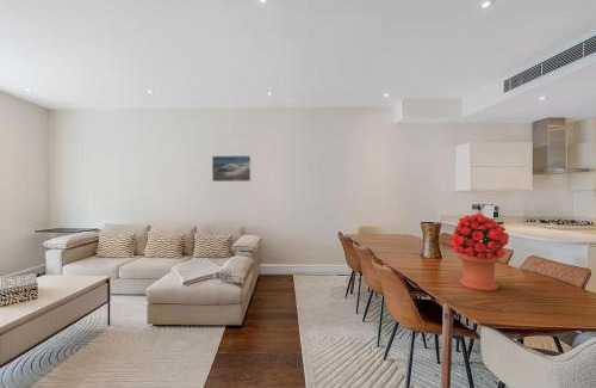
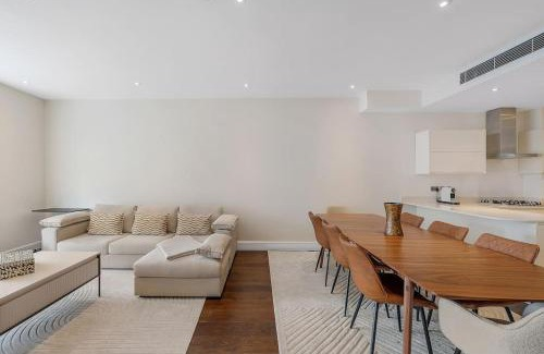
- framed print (231, 168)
- bouquet (478, 248)
